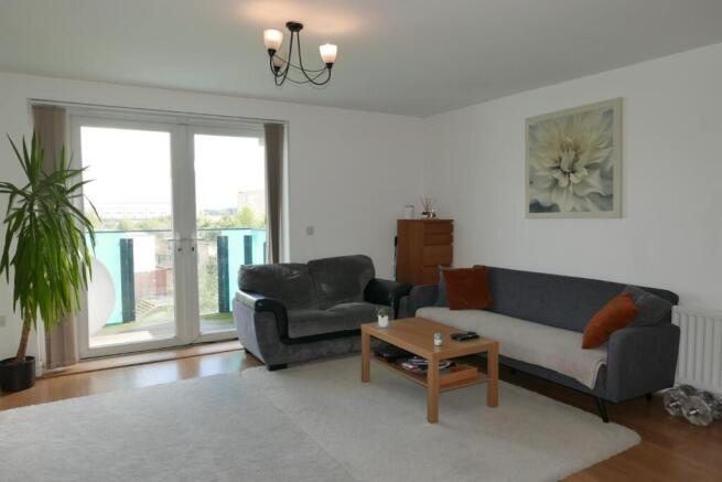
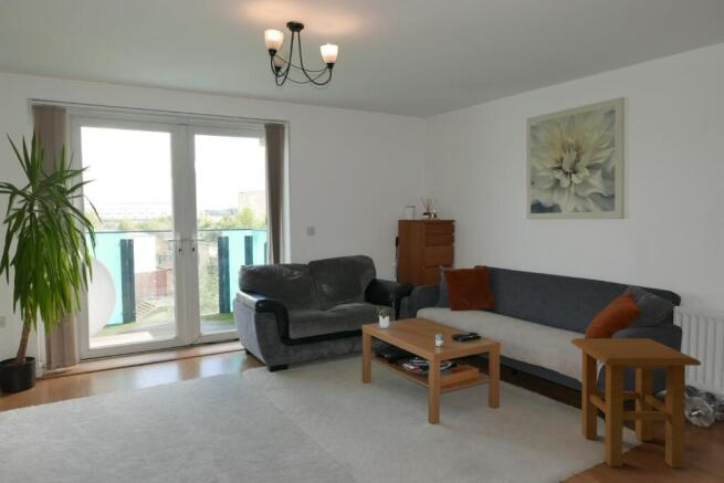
+ side table (629, 398)
